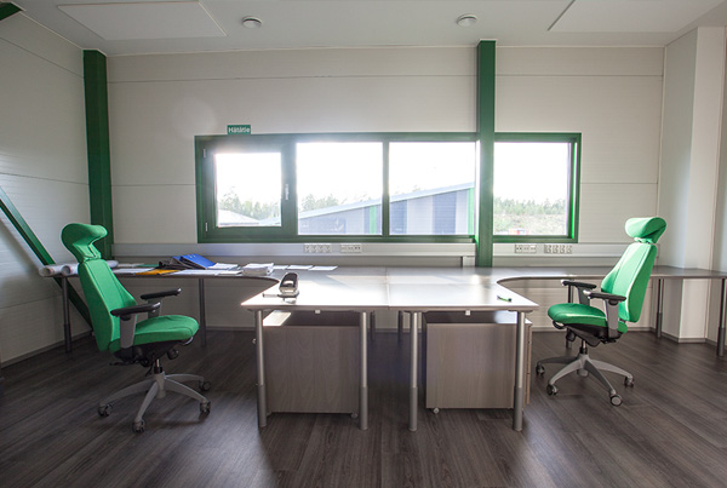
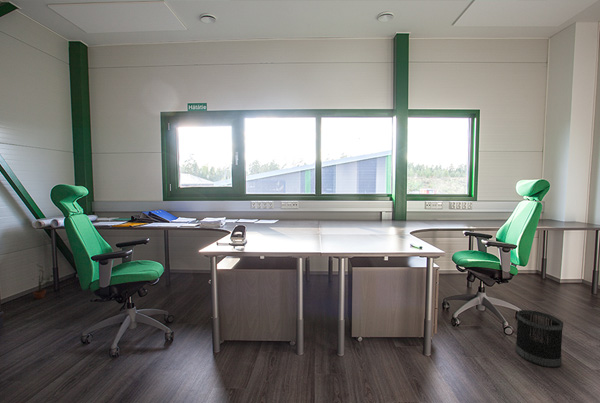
+ wastebasket (538, 336)
+ potted plant (39, 281)
